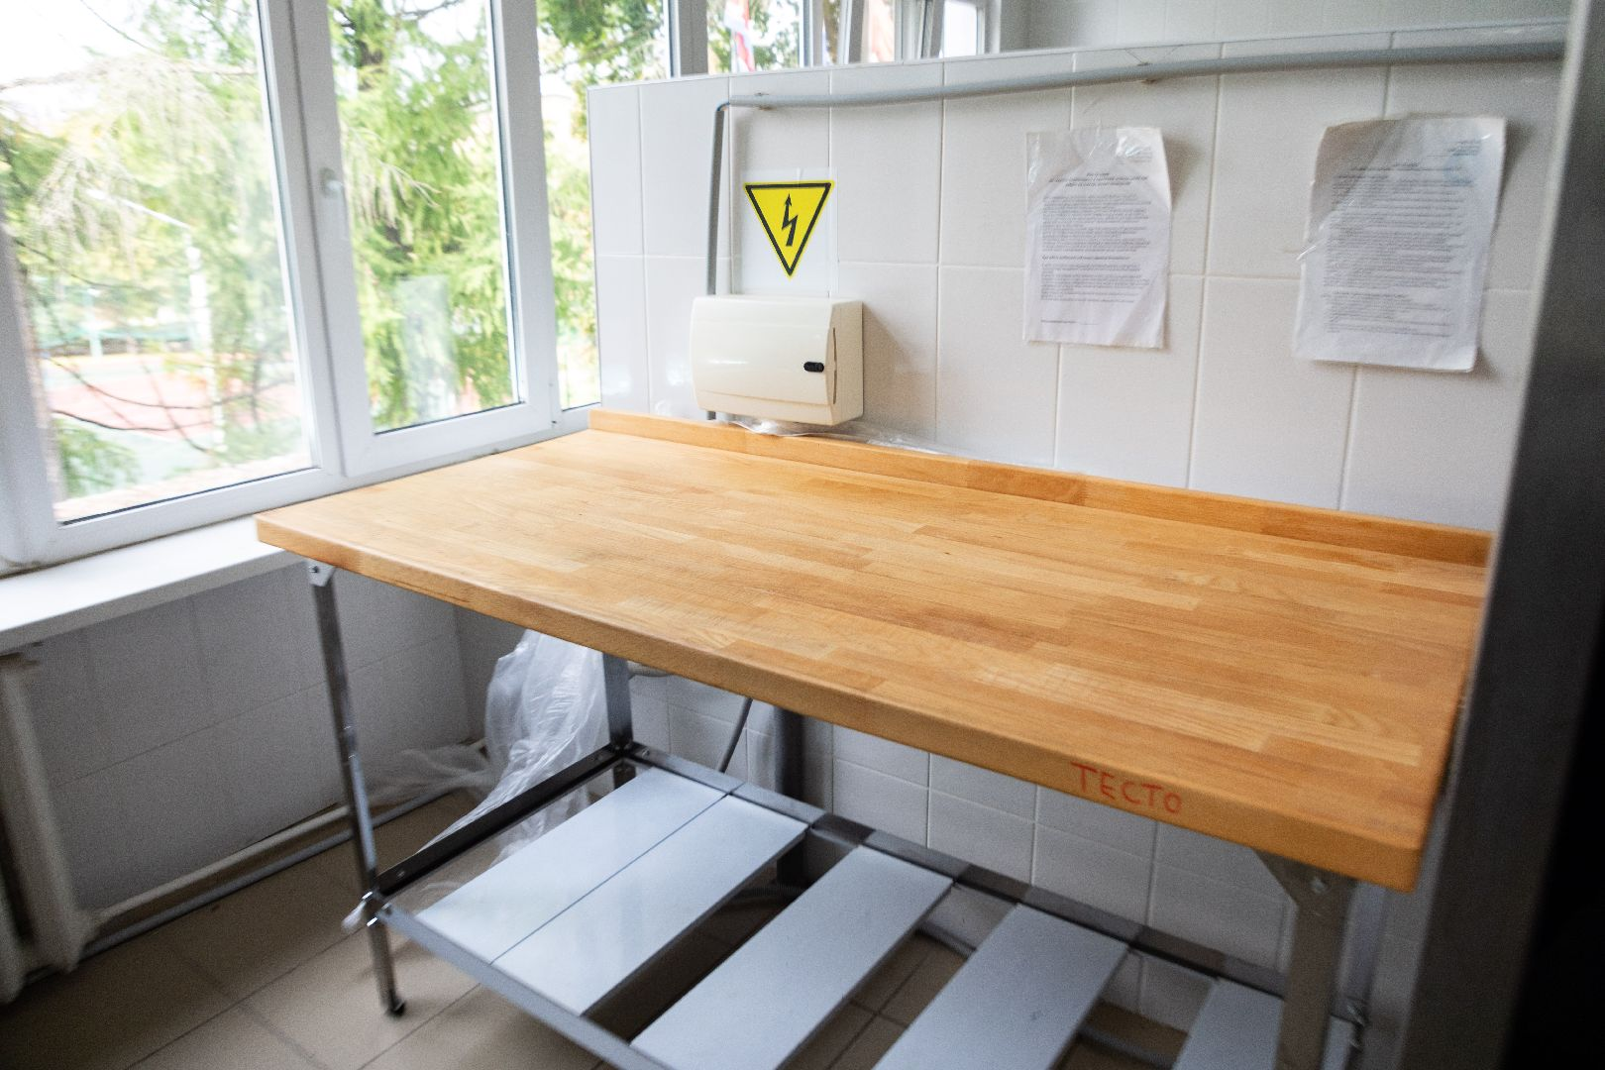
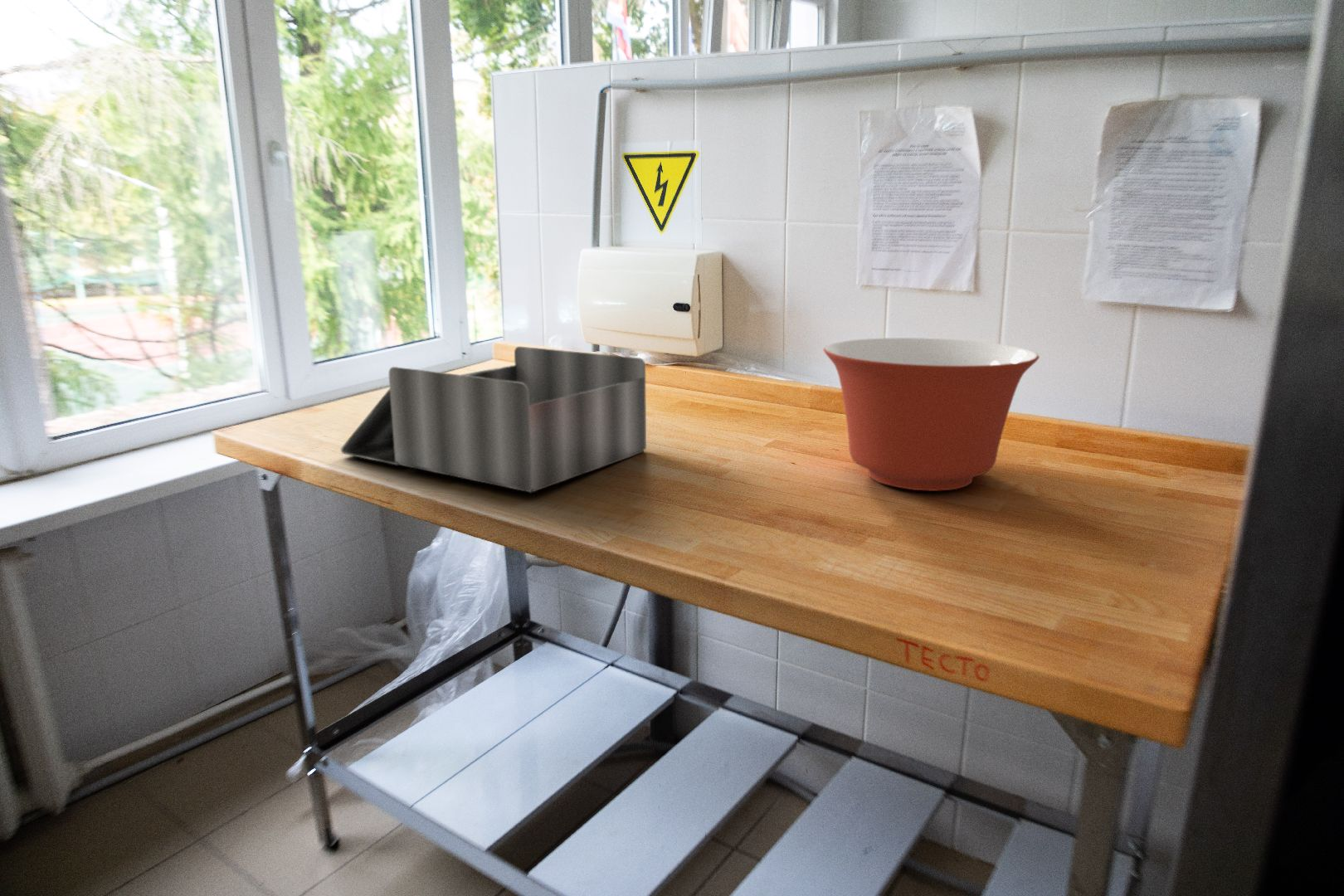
+ desk organizer (490, 407)
+ mixing bowl (923, 414)
